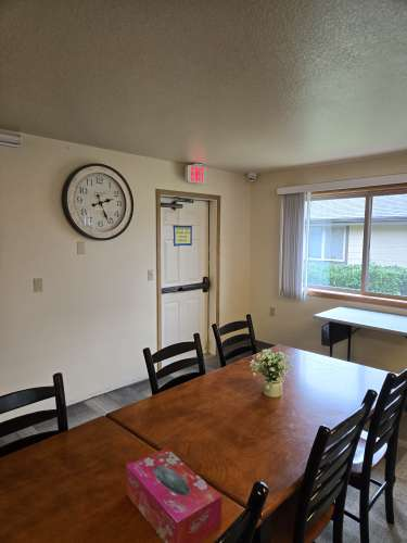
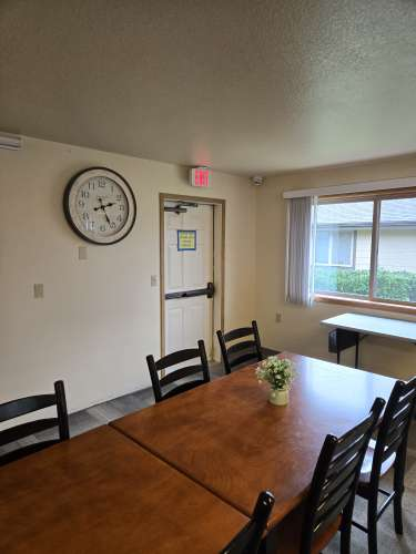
- tissue box (170, 494)
